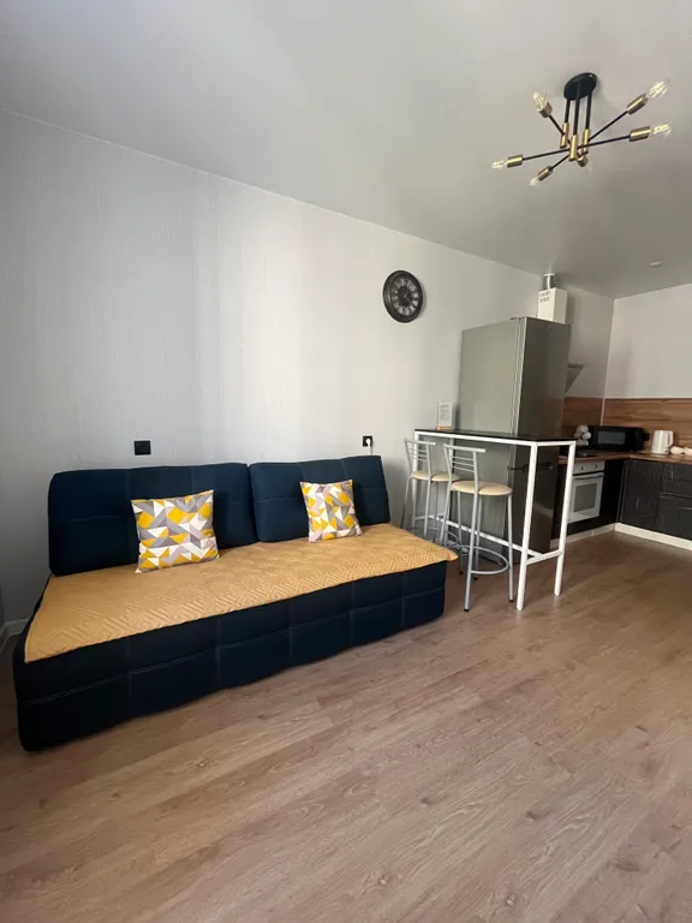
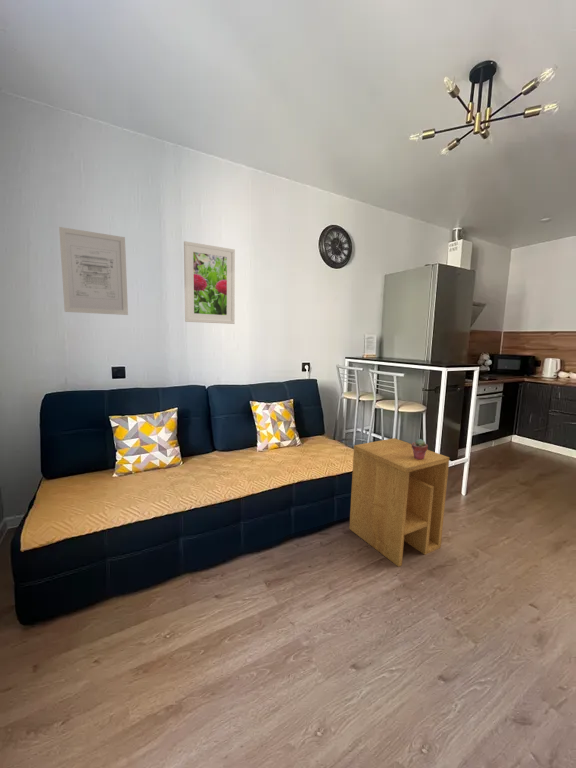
+ potted succulent (419, 448)
+ wall art (95, 273)
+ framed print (210, 284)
+ side table (396, 495)
